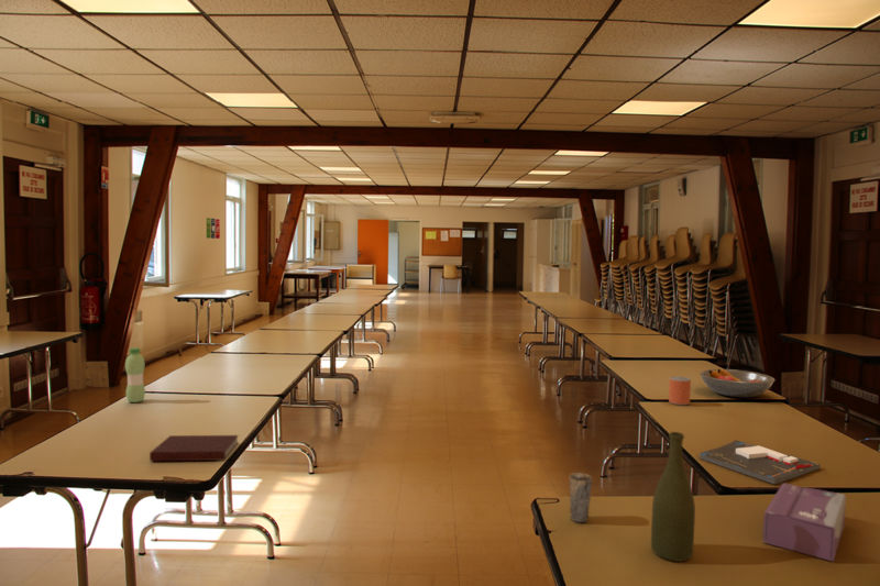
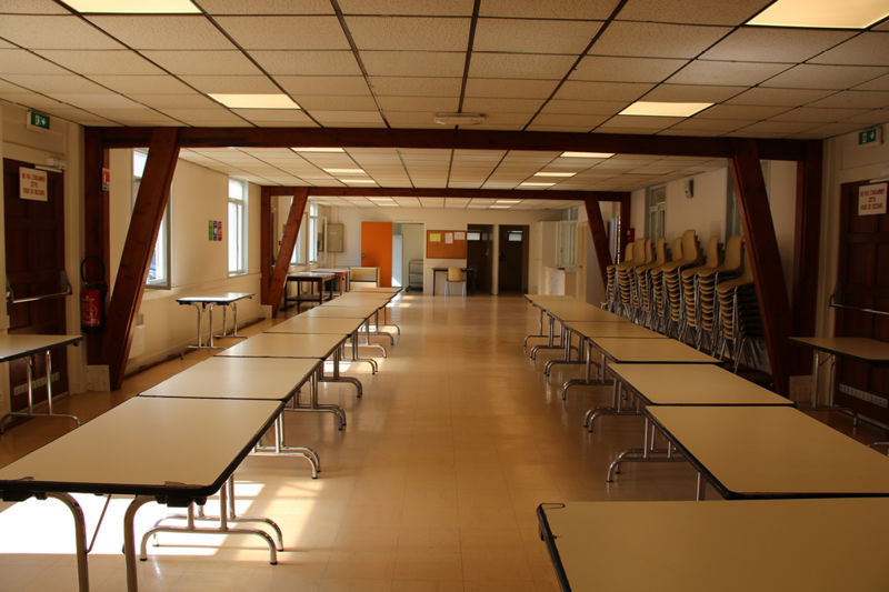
- water bottle (134, 375)
- tissue box (805, 517)
- board game (758, 458)
- notebook (196, 447)
- bottle (673, 494)
- beverage can (679, 390)
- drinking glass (580, 498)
- fruit bowl (736, 382)
